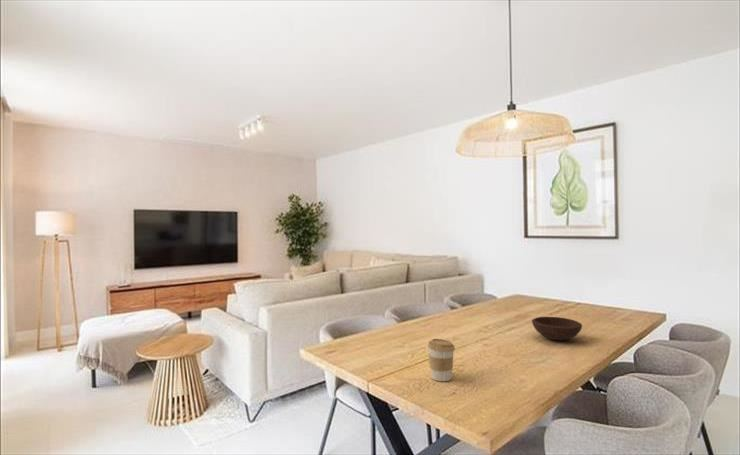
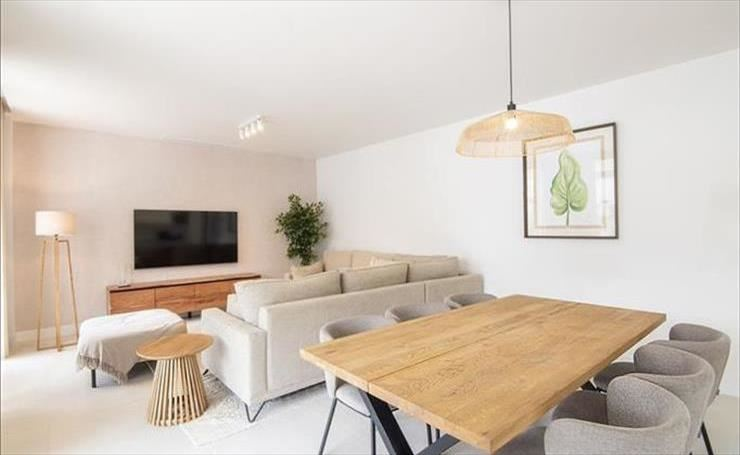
- coffee cup (441, 358)
- bowl (556, 330)
